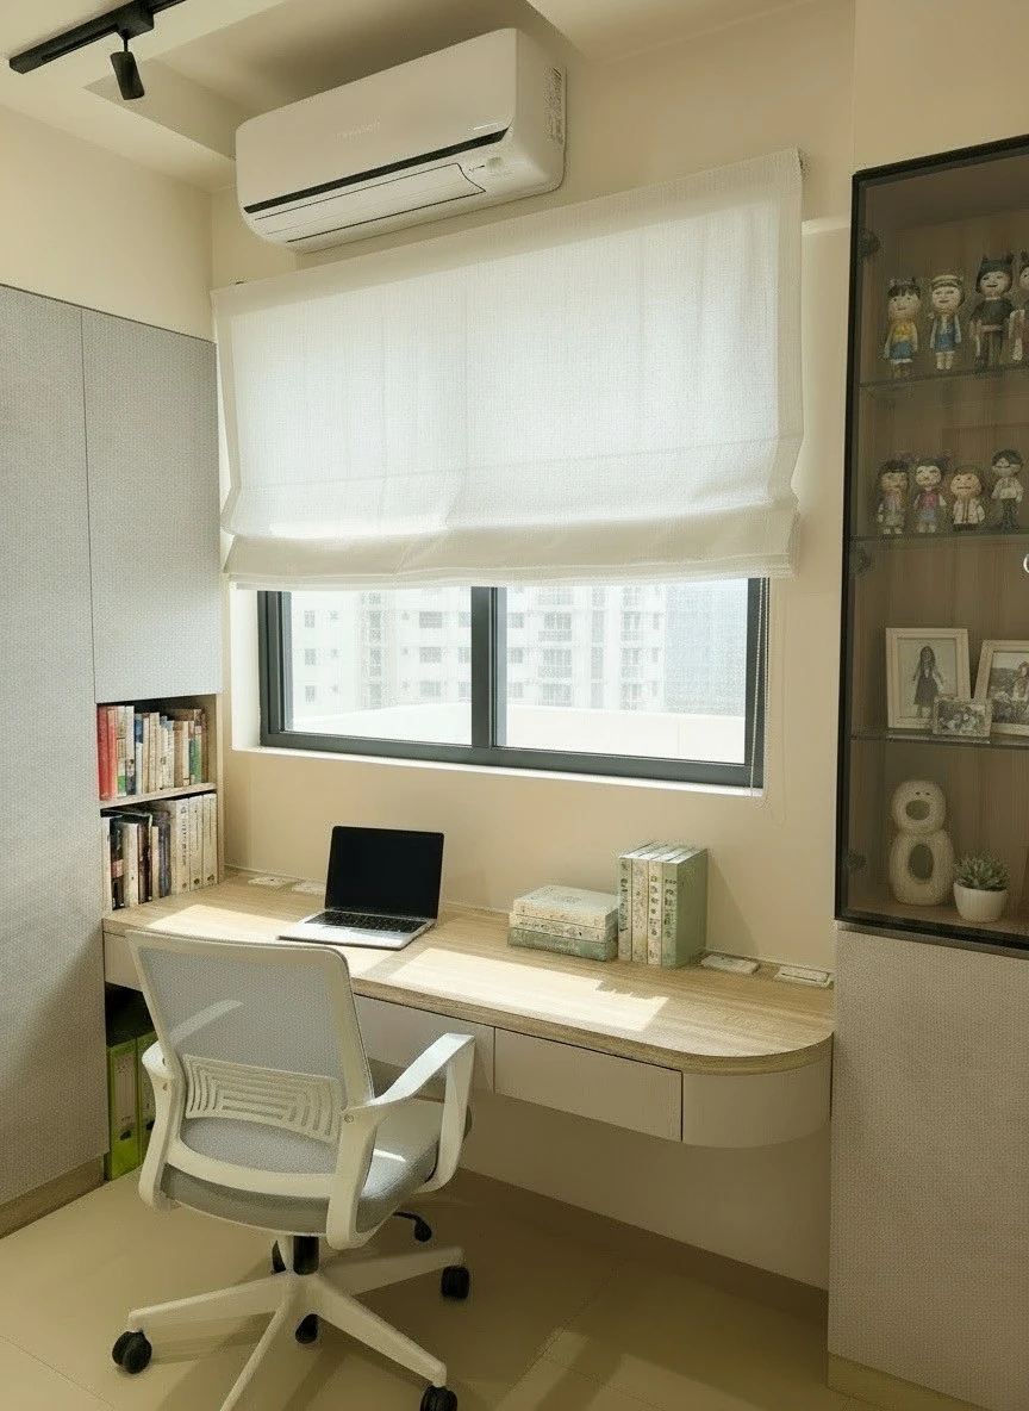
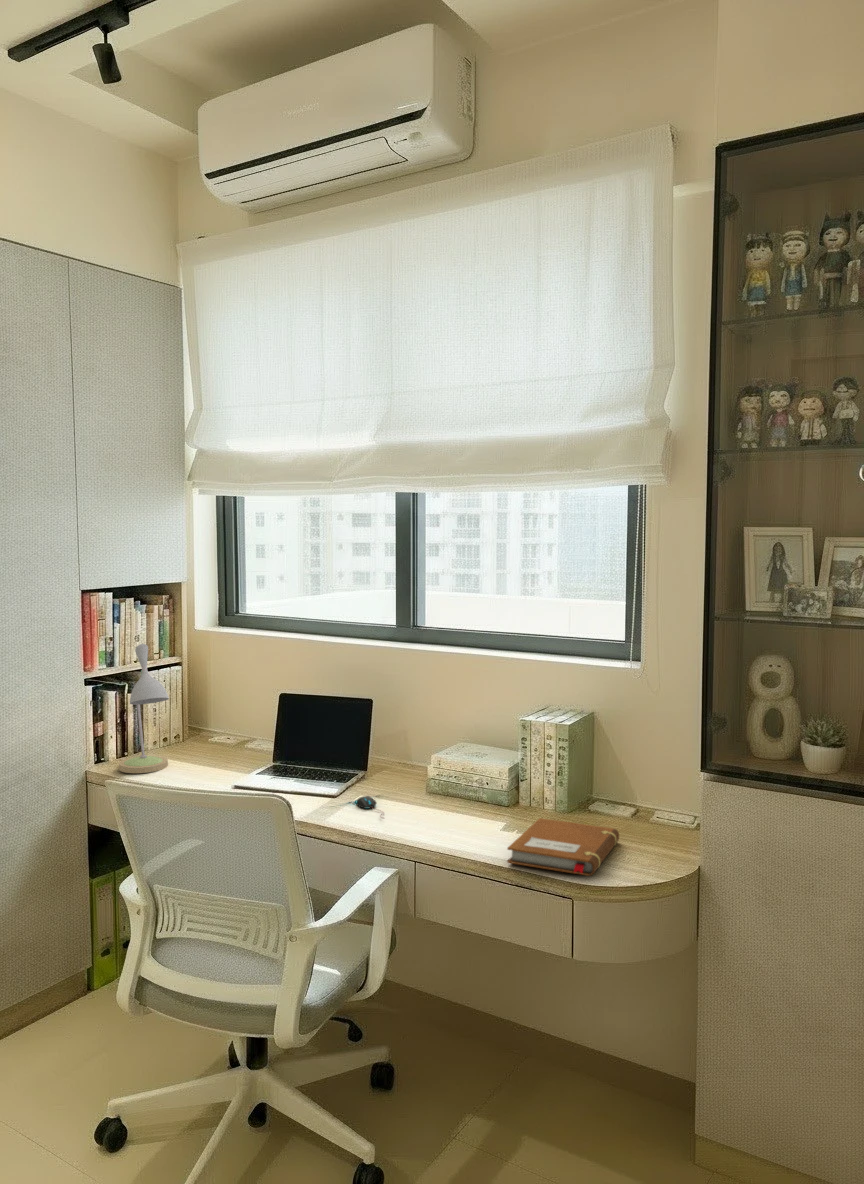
+ notebook (564, 846)
+ desk lamp (145, 703)
+ mouse (370, 805)
